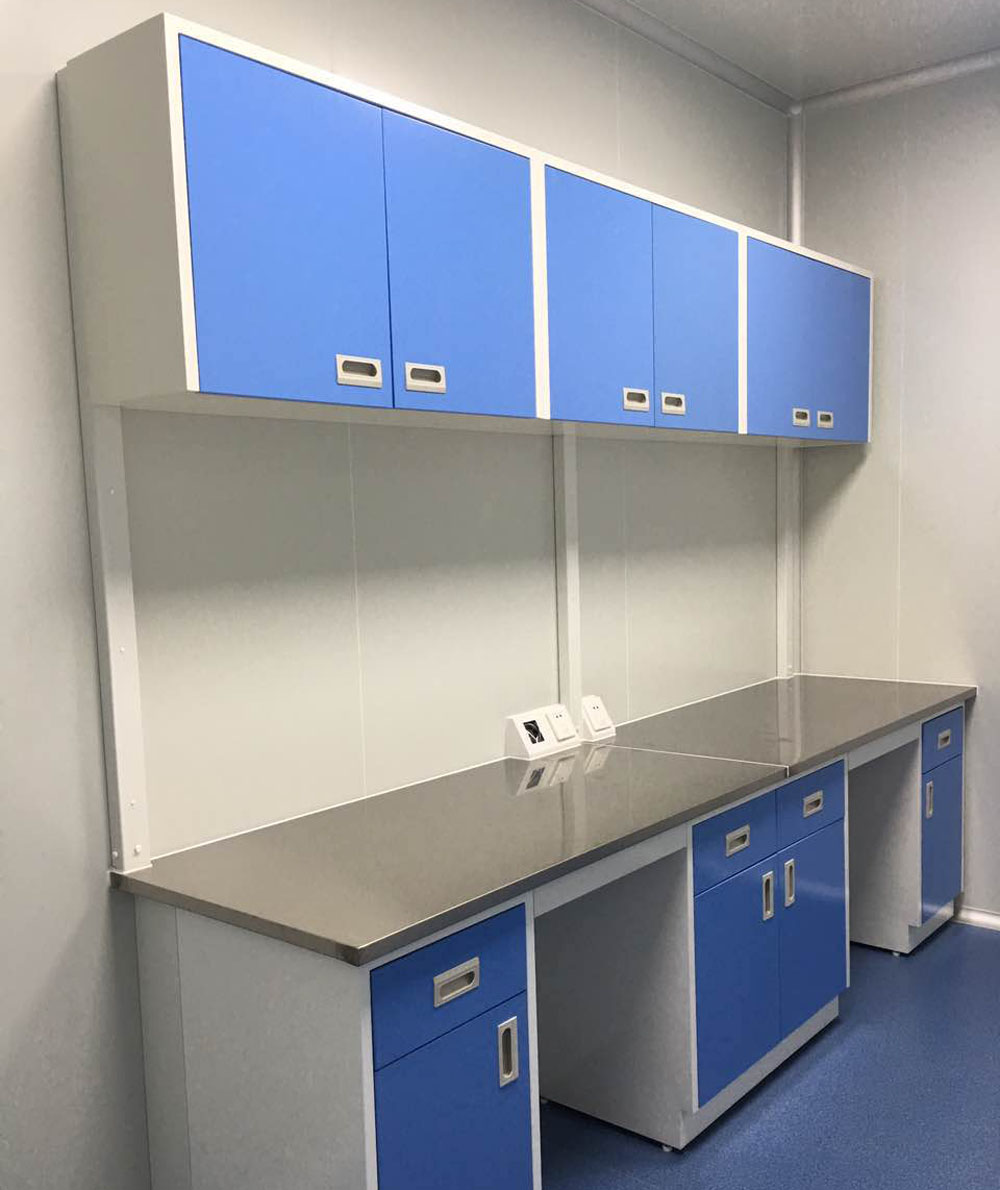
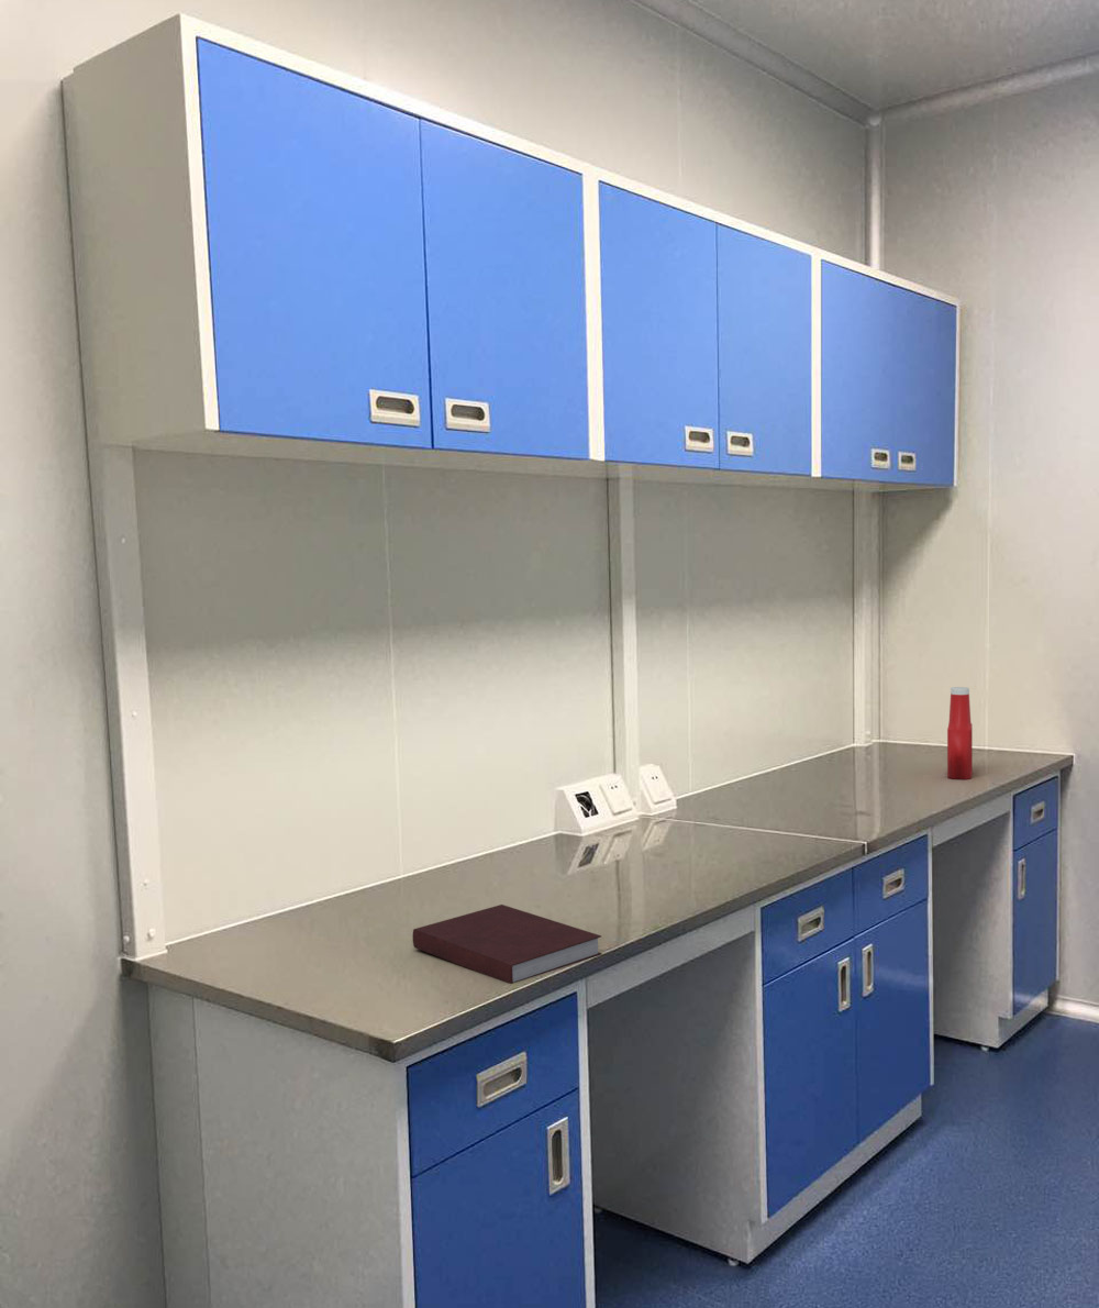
+ soap bottle (959, 731)
+ notebook (506, 941)
